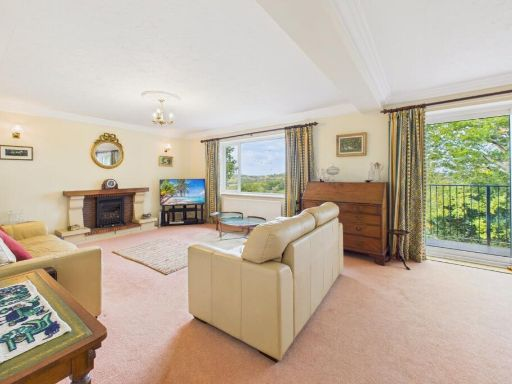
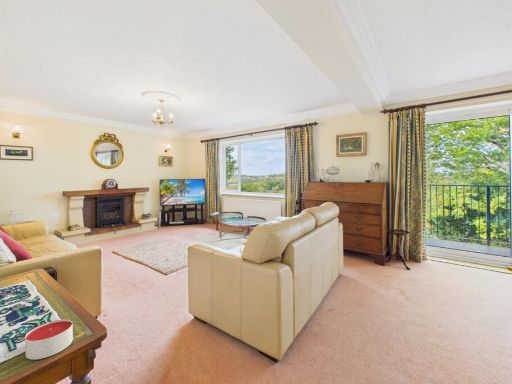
+ candle (50, 337)
